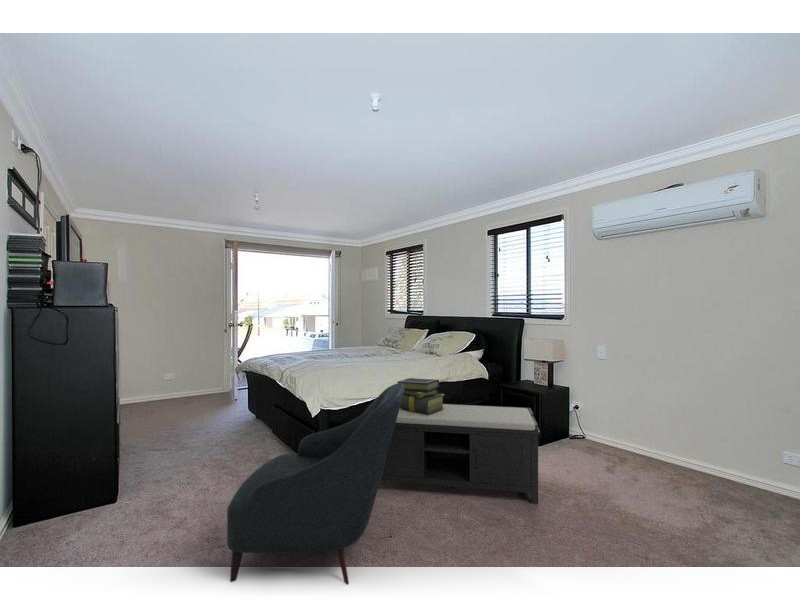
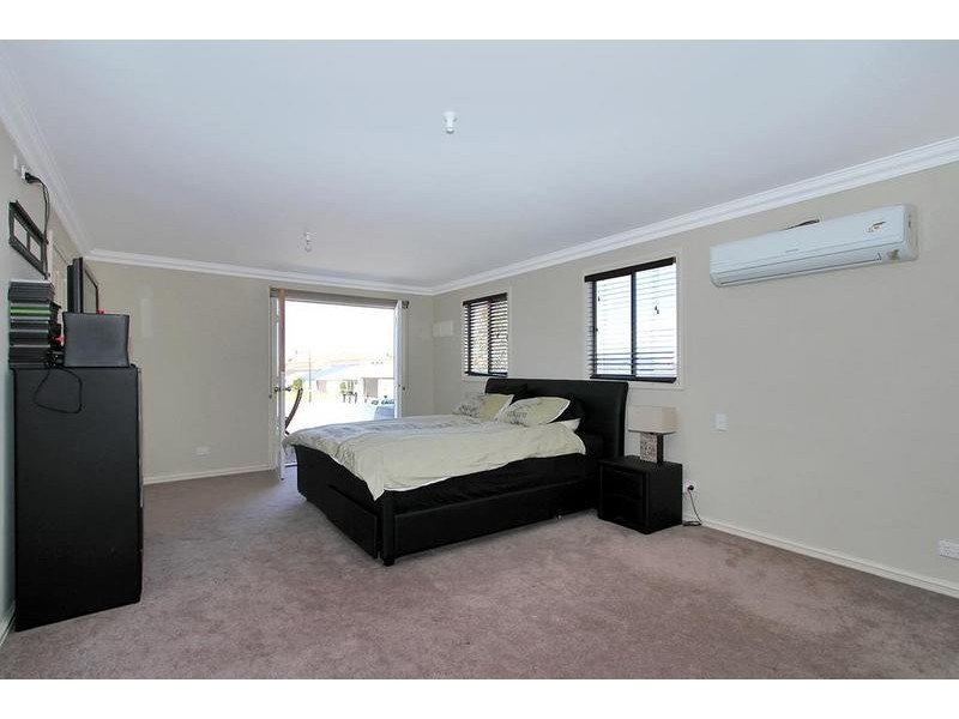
- stack of books (418, 394)
- bench (448, 447)
- armchair (324, 465)
